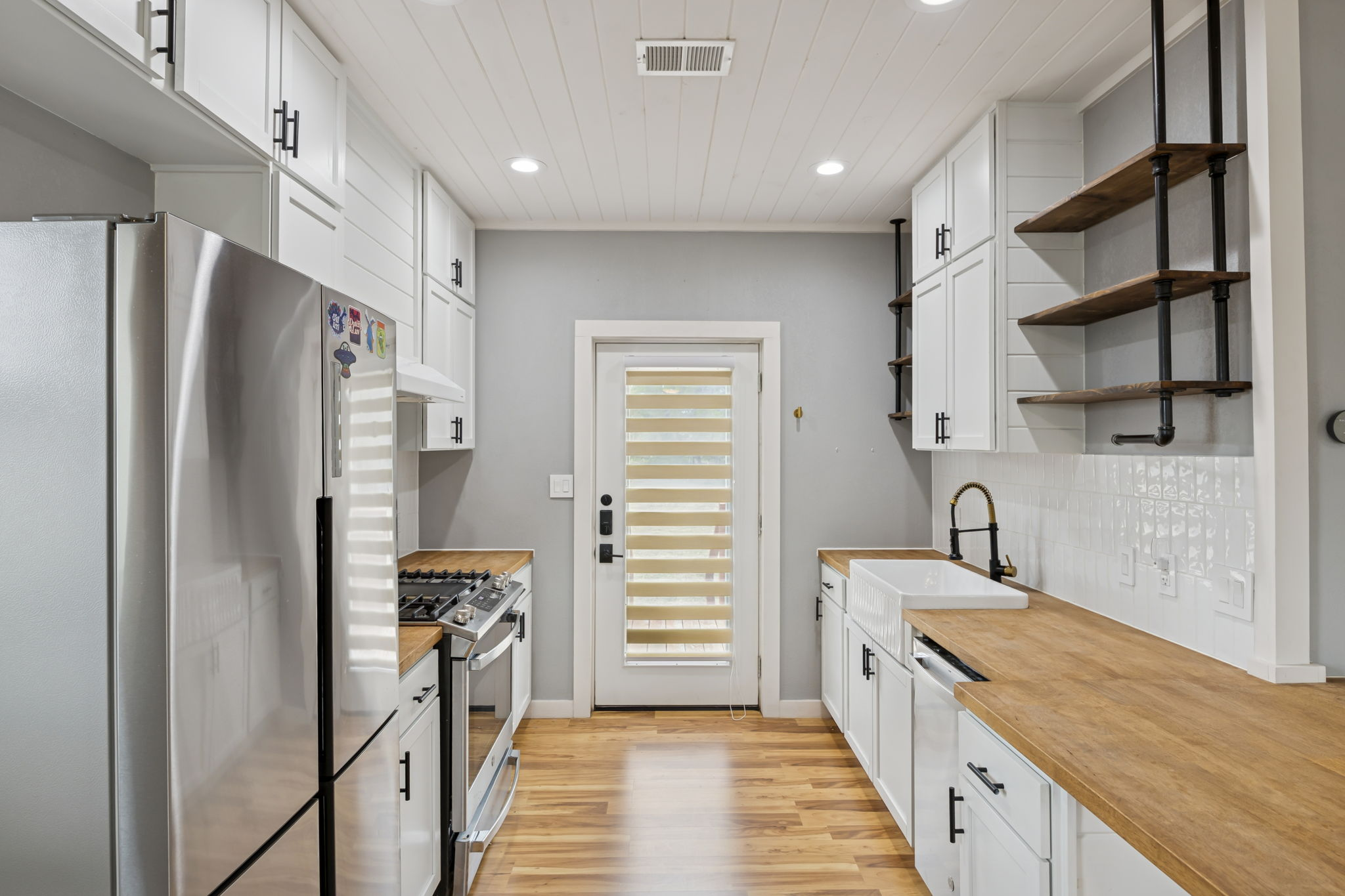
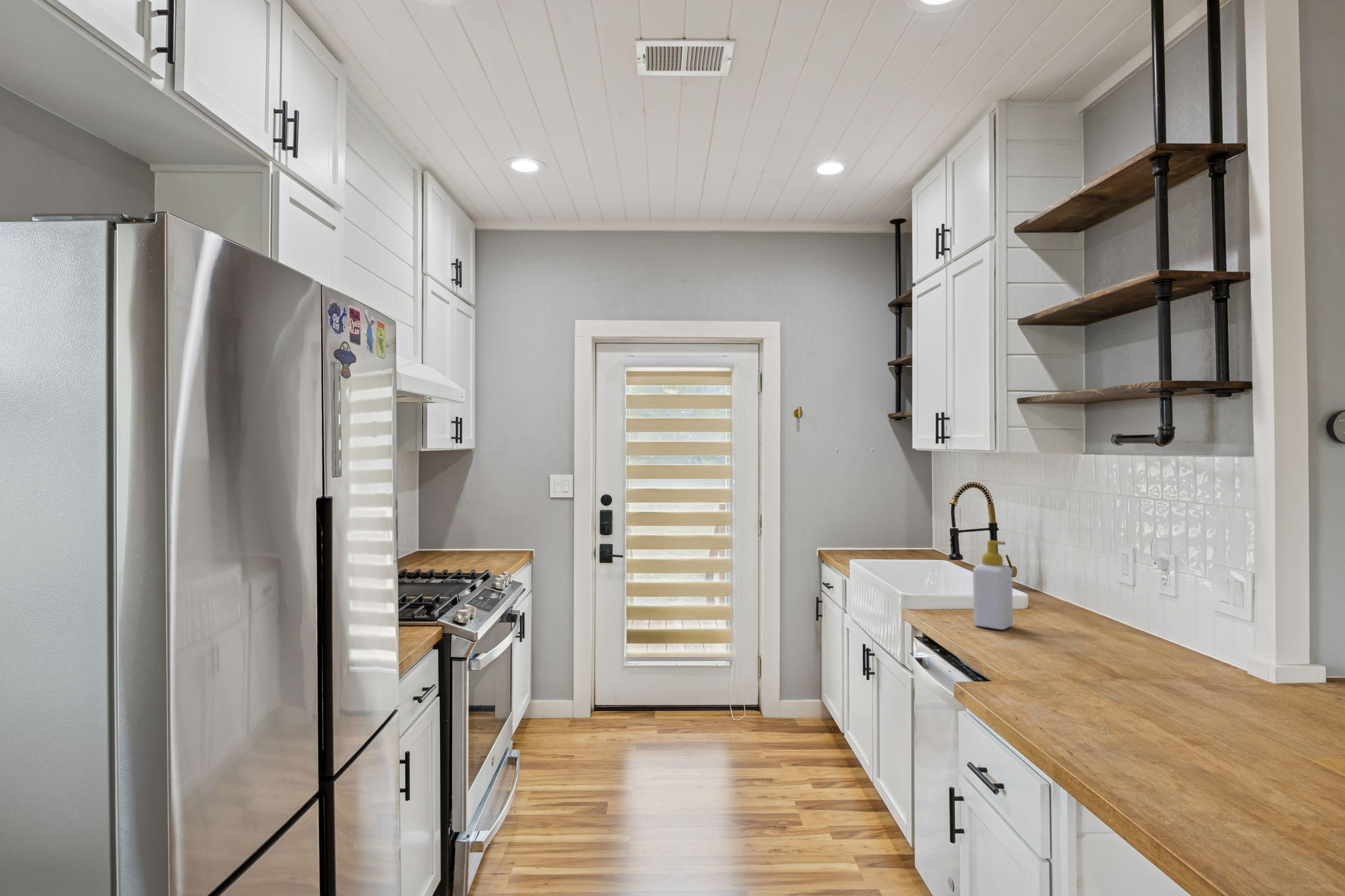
+ soap bottle (992, 583)
